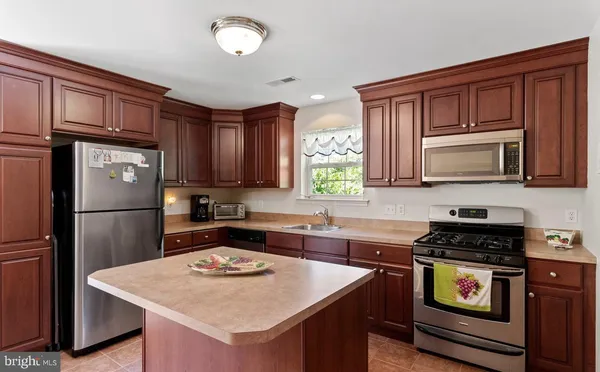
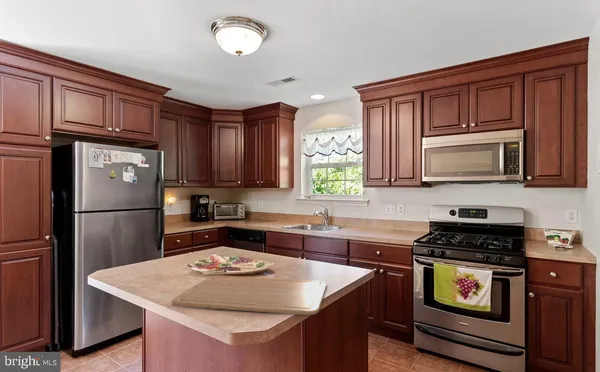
+ chopping board (255, 292)
